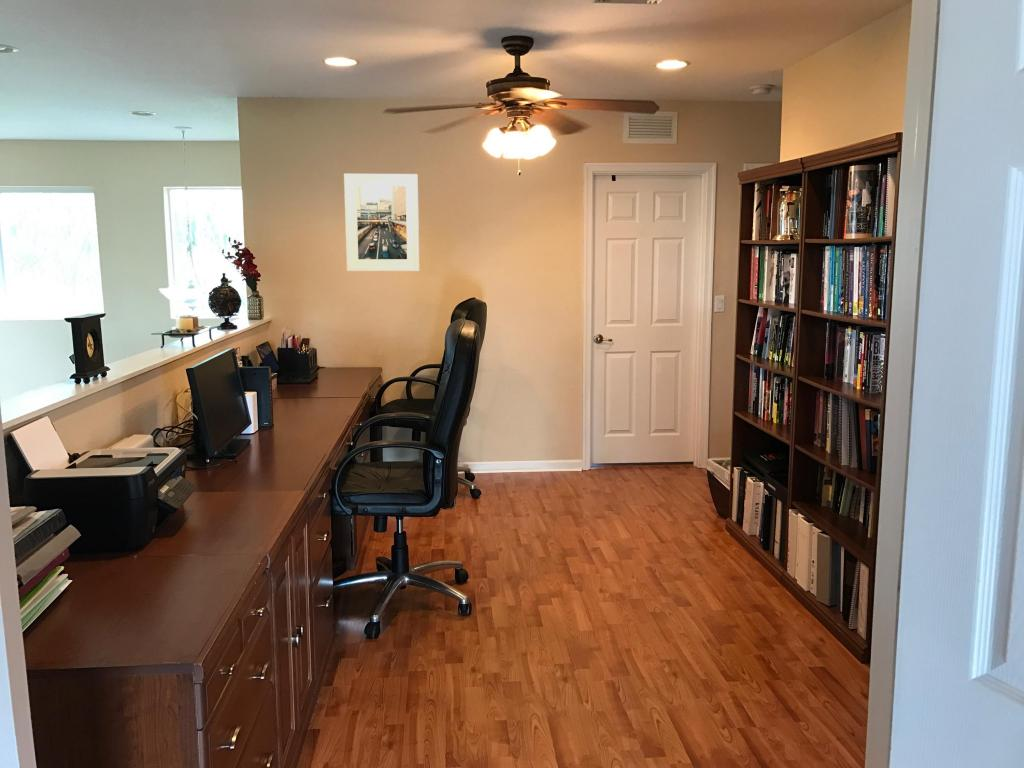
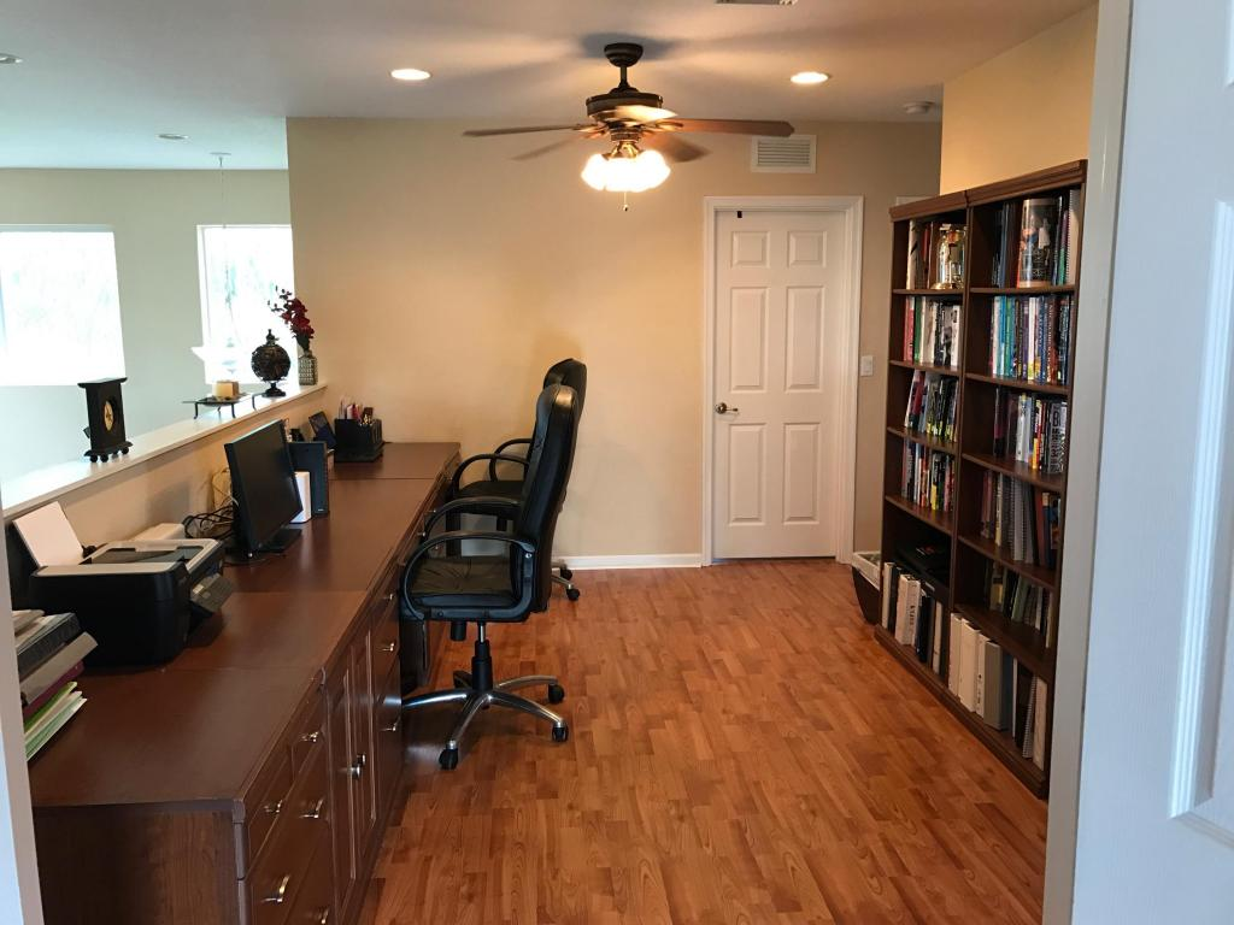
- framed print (382, 222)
